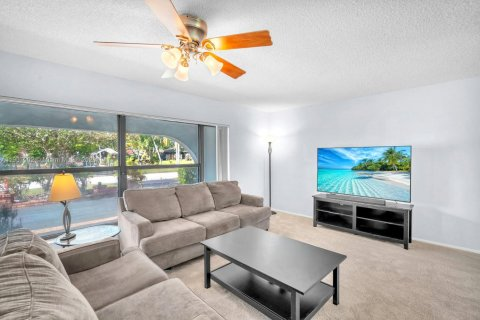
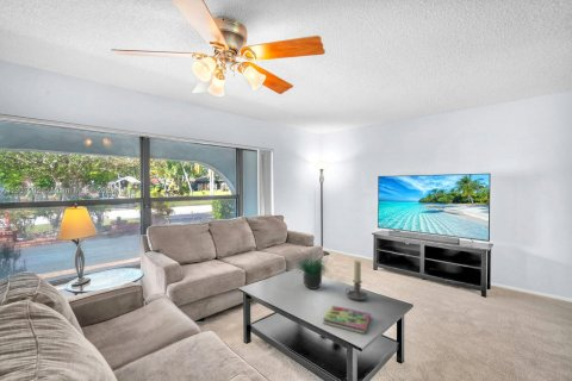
+ book (347, 318)
+ potted plant (312, 266)
+ candle holder (355, 277)
